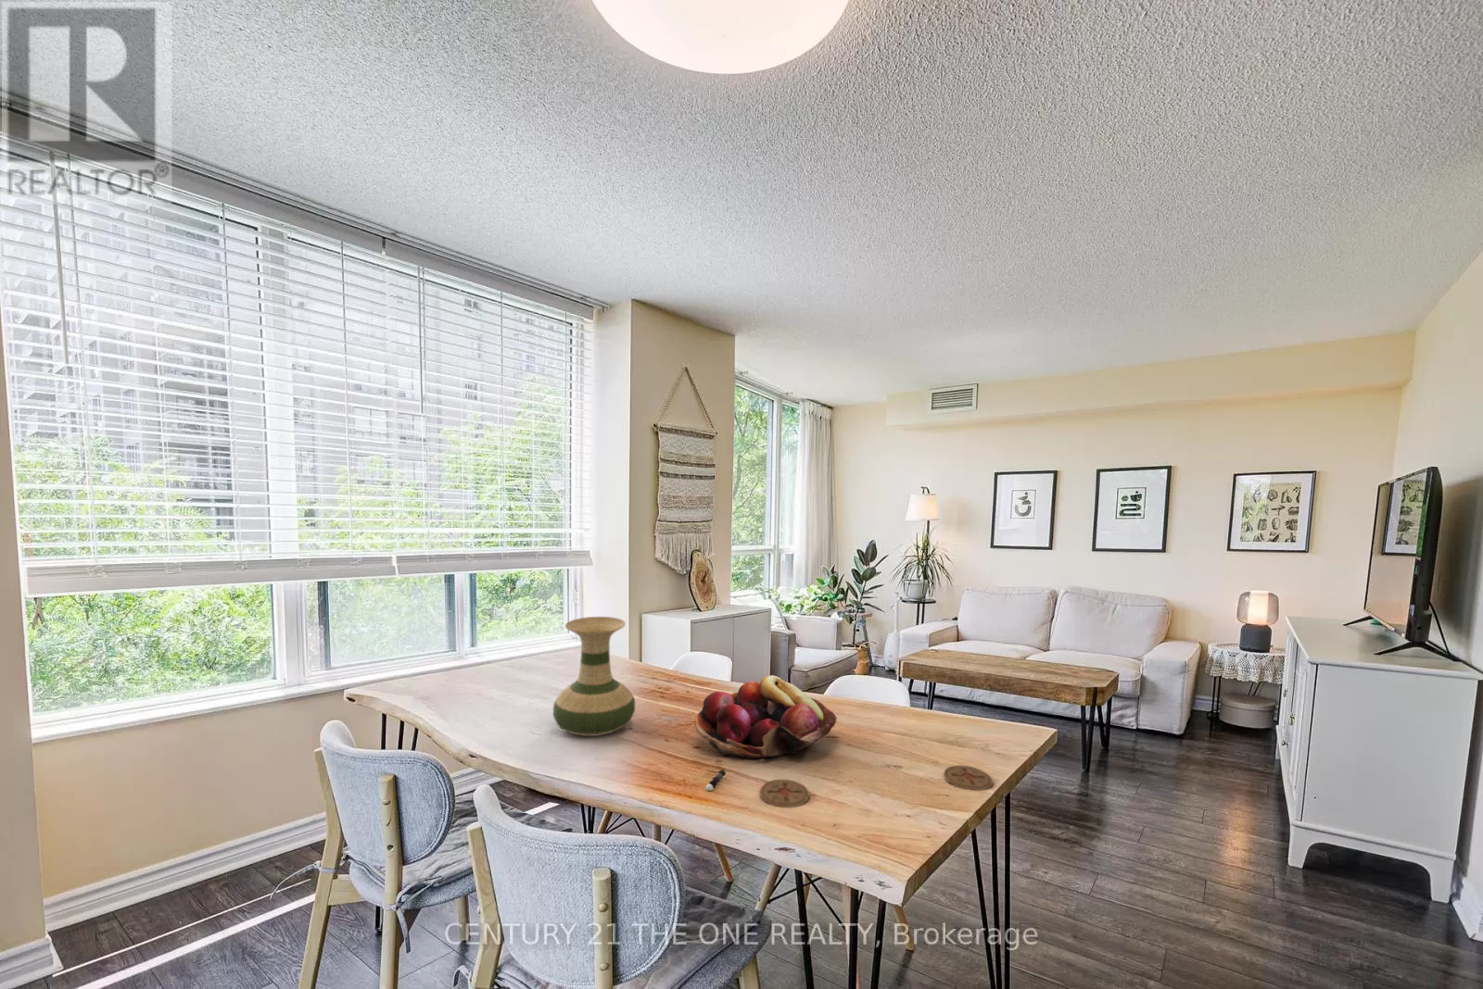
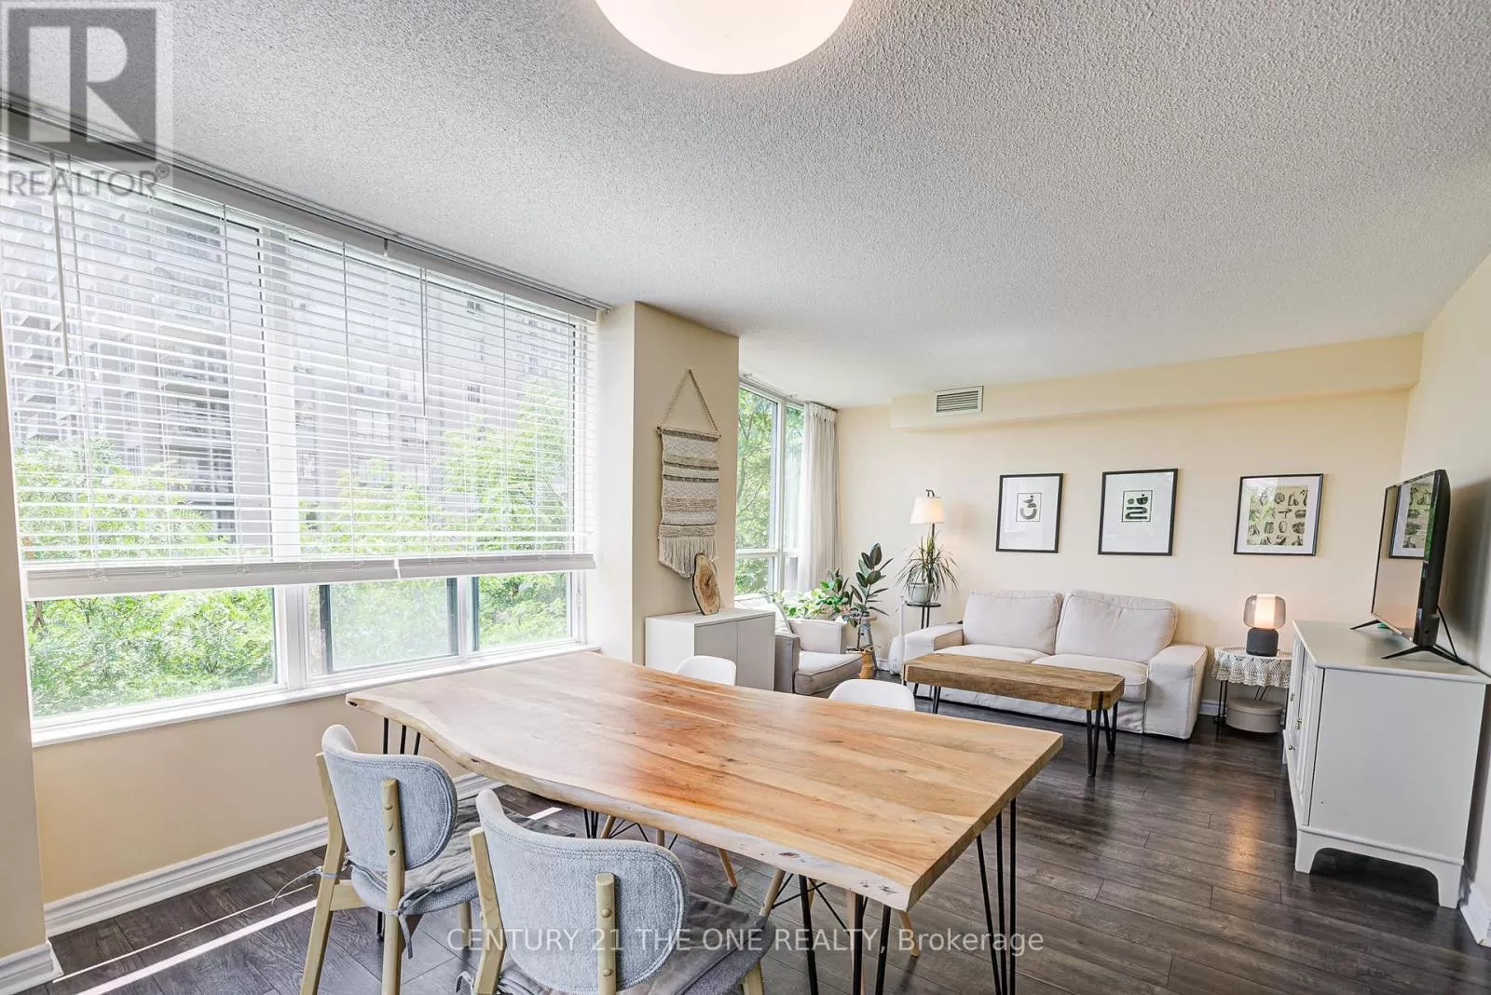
- coaster (967, 778)
- vase (595, 676)
- fruit basket (766, 713)
- coaster (784, 793)
- pepper shaker (716, 779)
